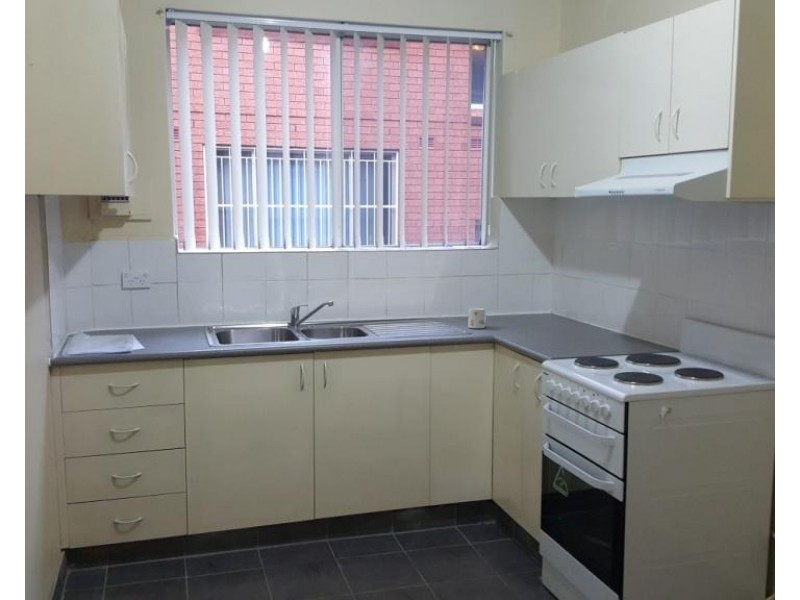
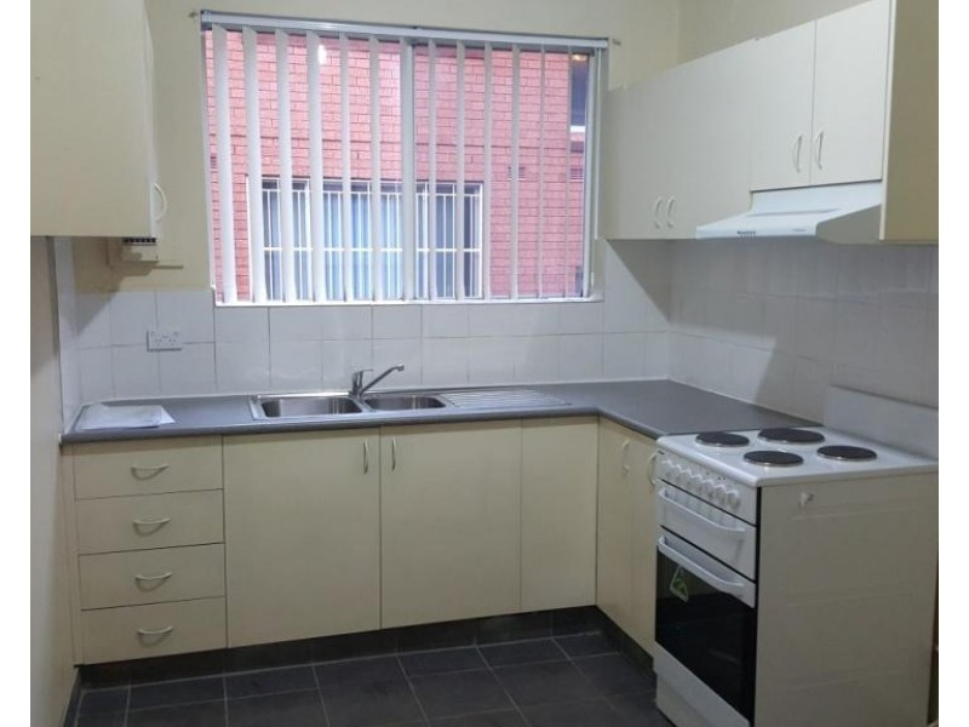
- mug (478, 317)
